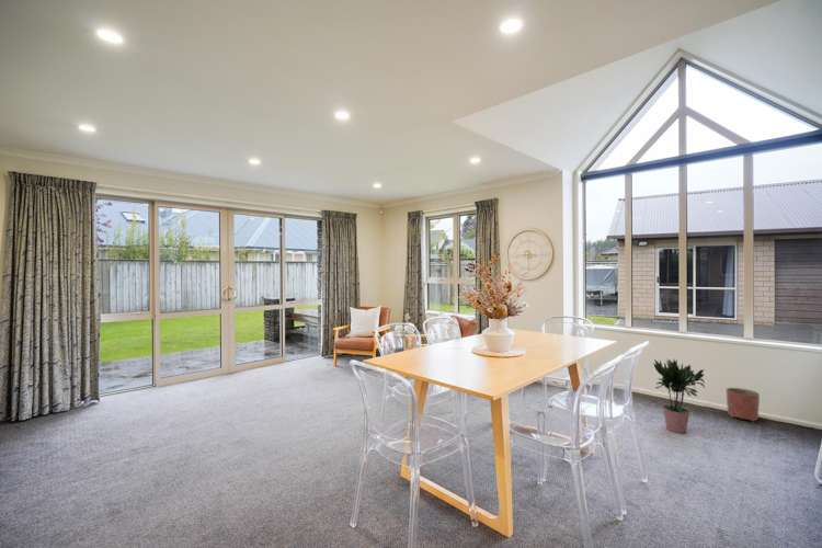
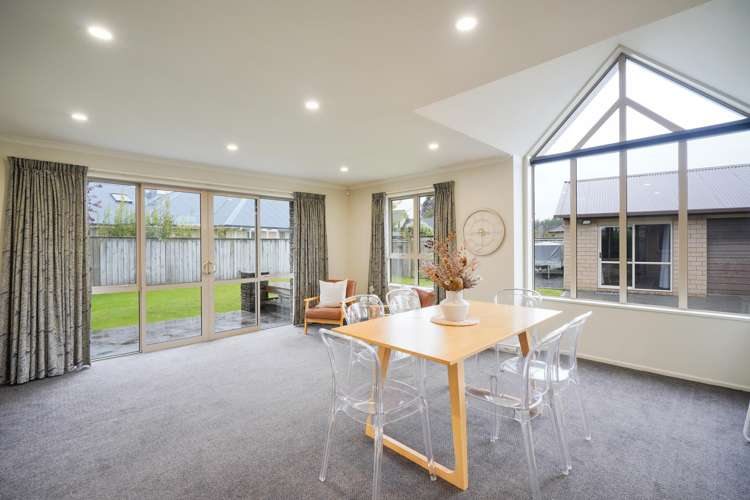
- potted plant (683, 395)
- planter (742, 403)
